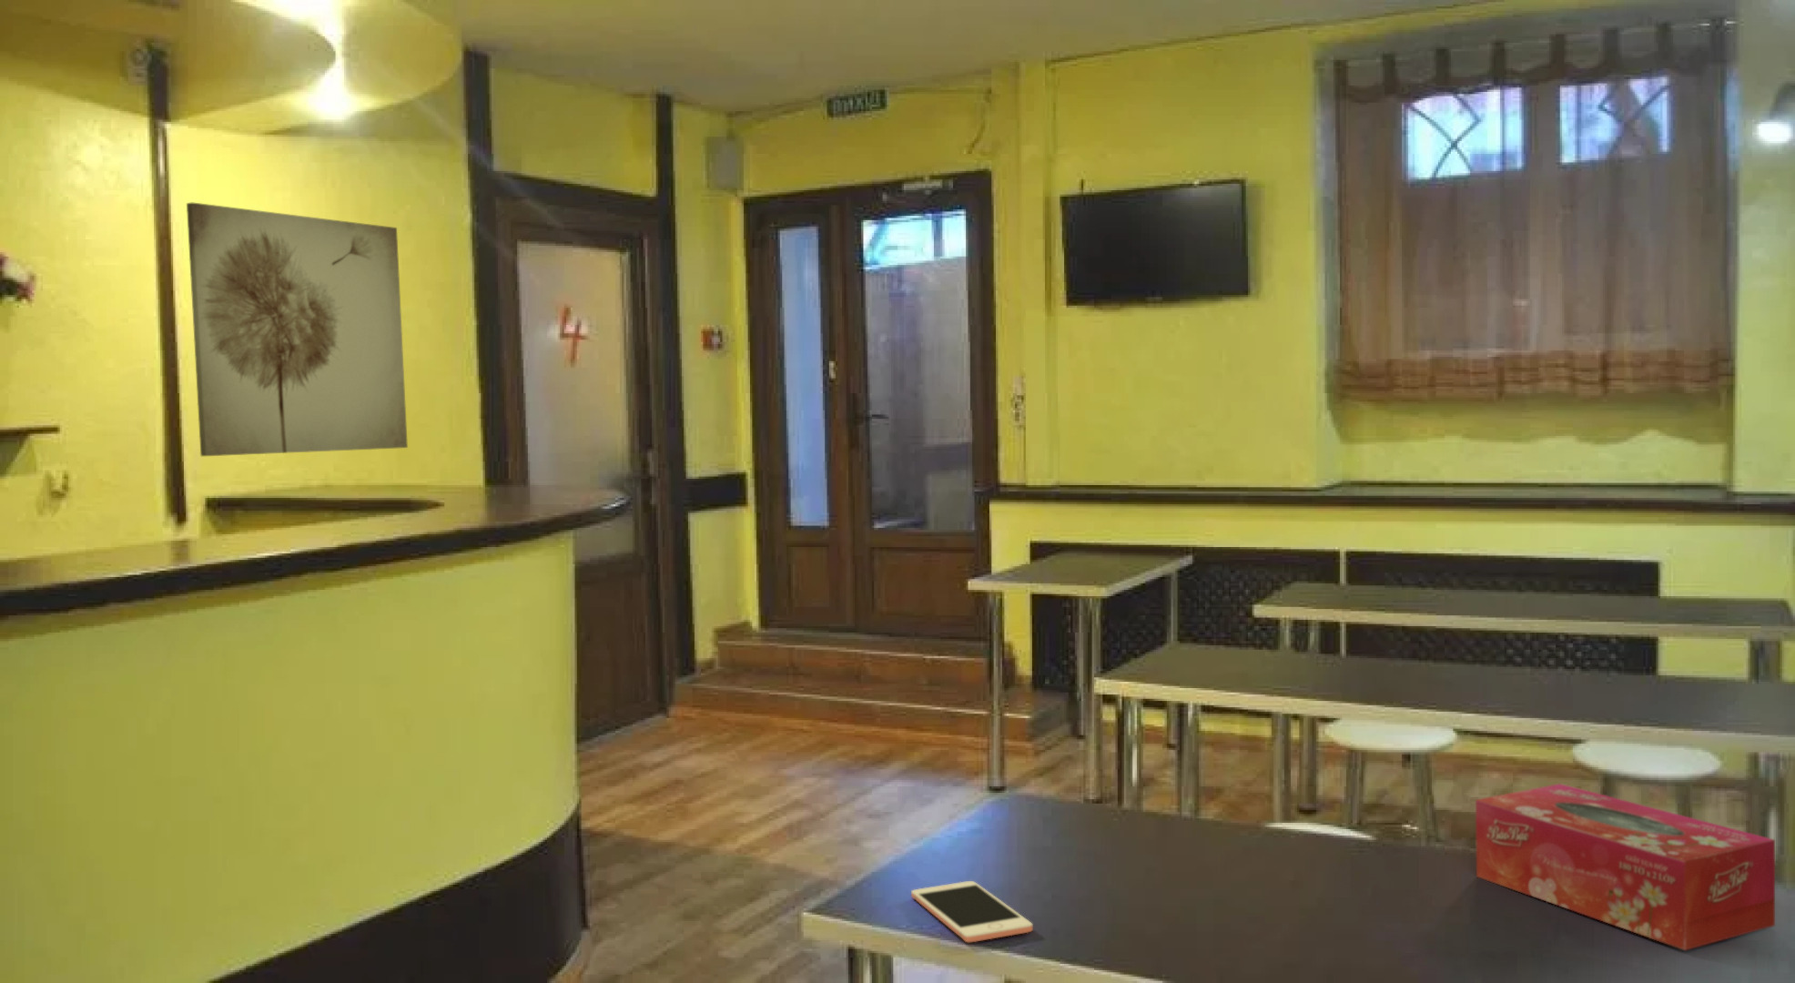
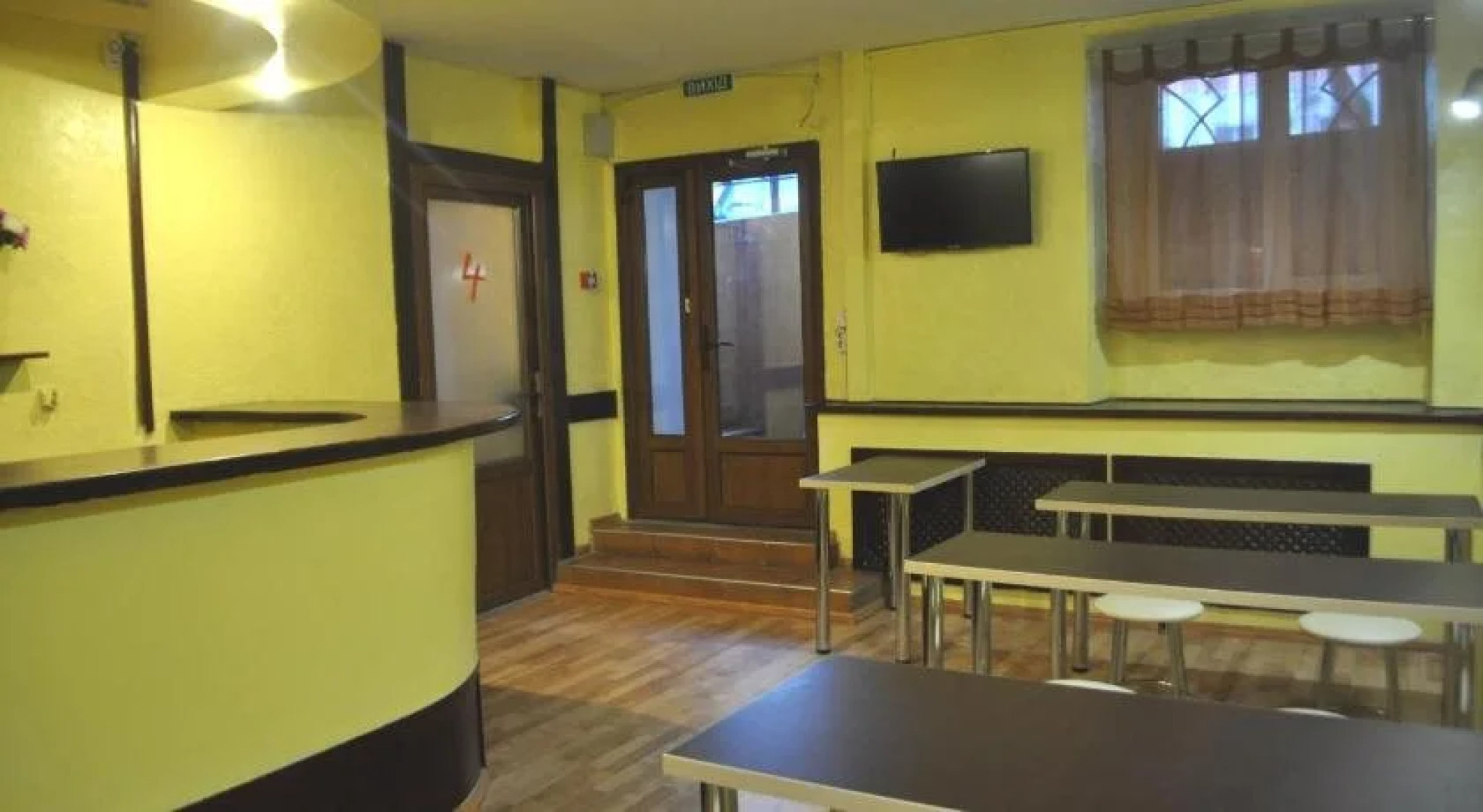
- cell phone (970, 909)
- wall art (305, 334)
- tissue box (1617, 860)
